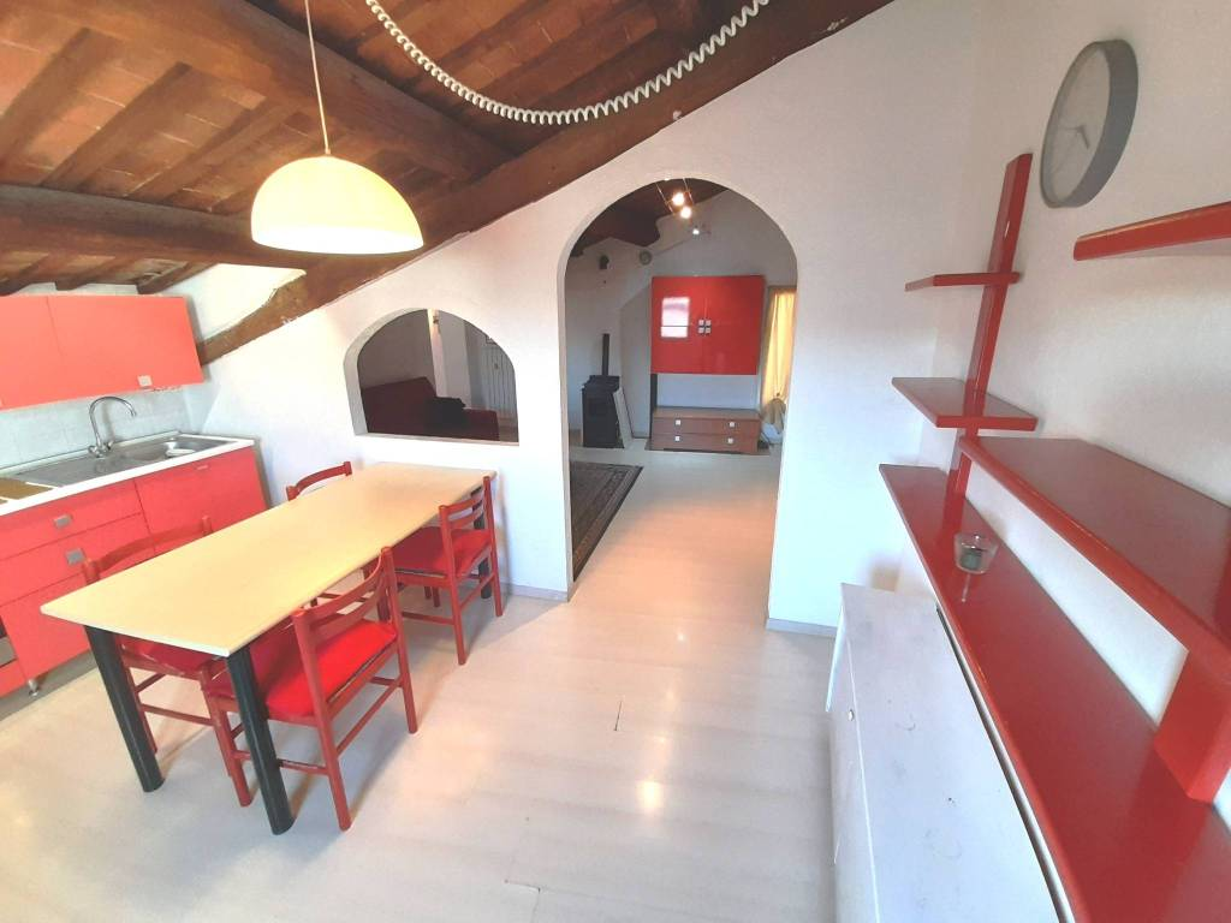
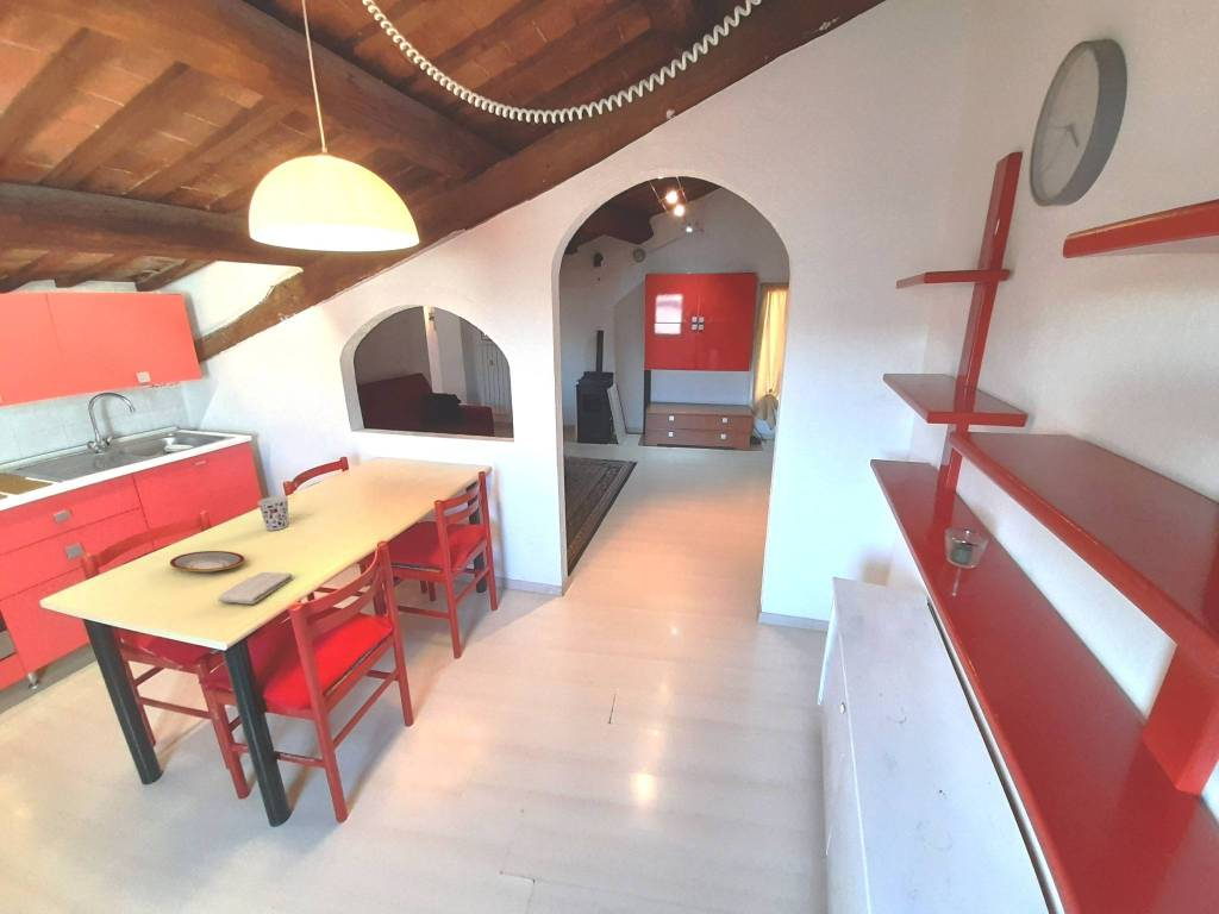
+ washcloth (257, 587)
+ plate (207, 563)
+ cup (275, 513)
